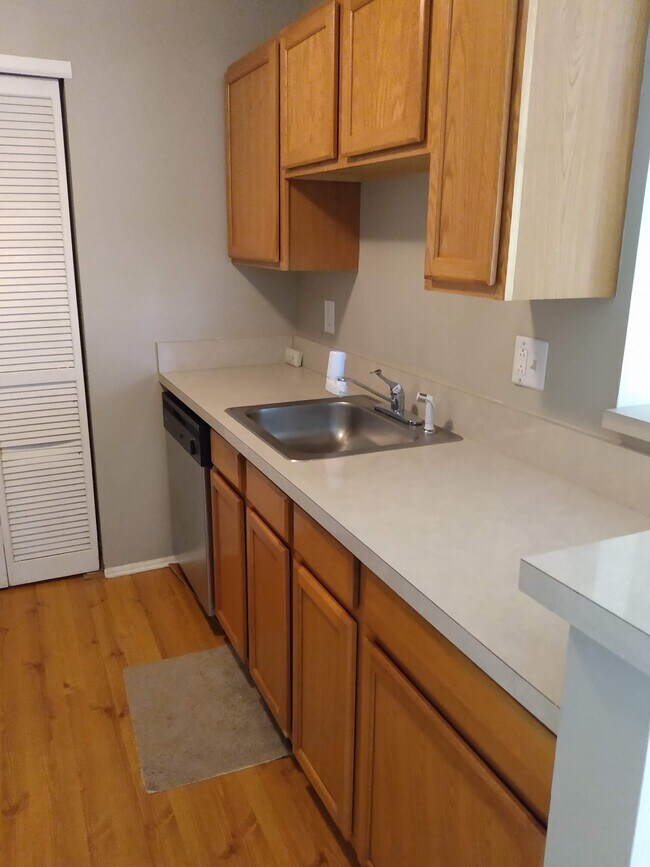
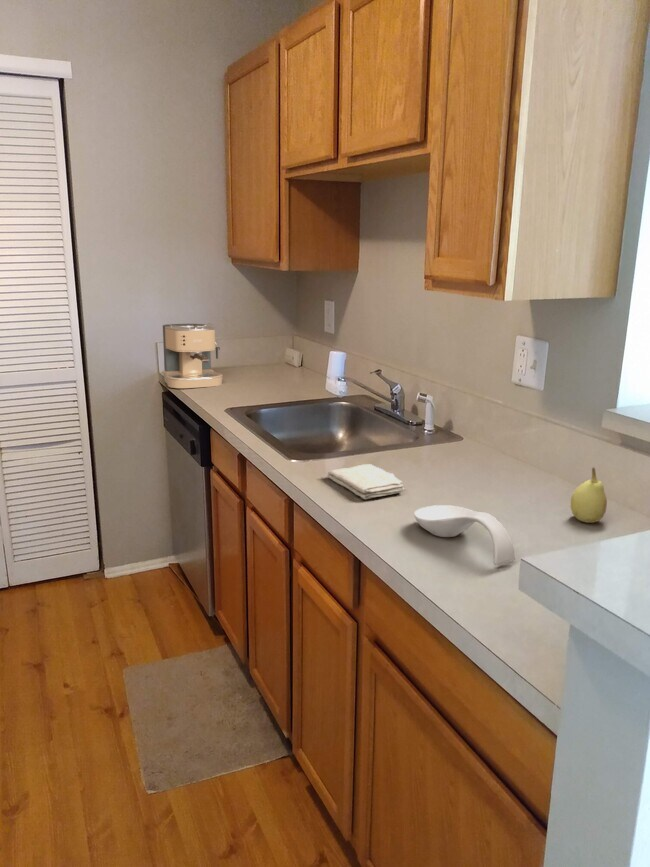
+ washcloth (365, 479)
+ fruit (589, 493)
+ coffee maker (192, 353)
+ spoon rest (463, 524)
